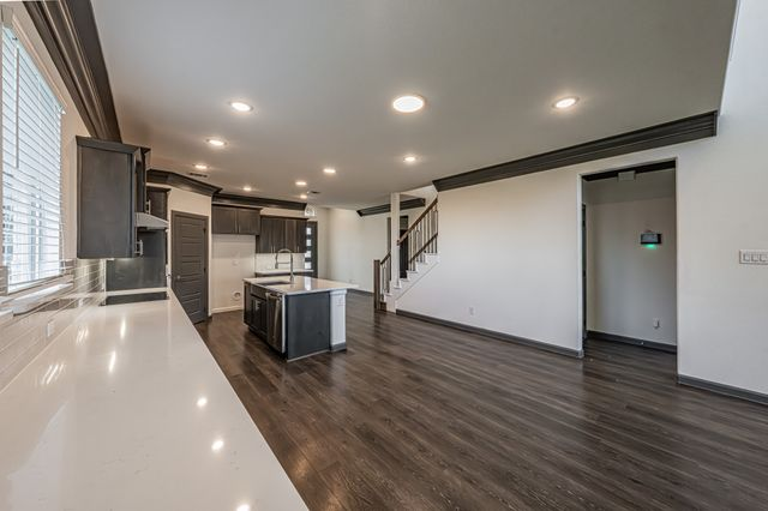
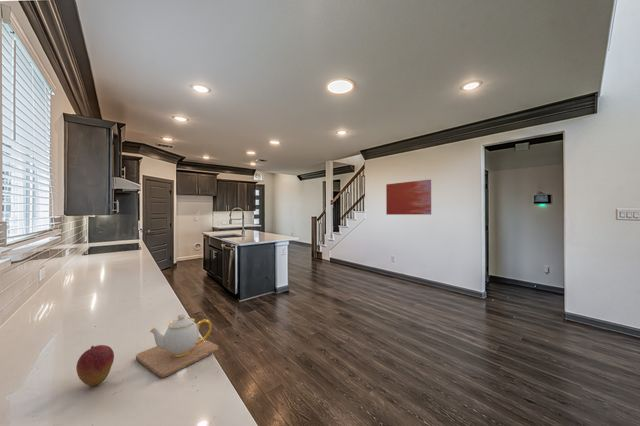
+ teapot (178, 333)
+ wall art (407, 198)
+ fruit (95, 365)
